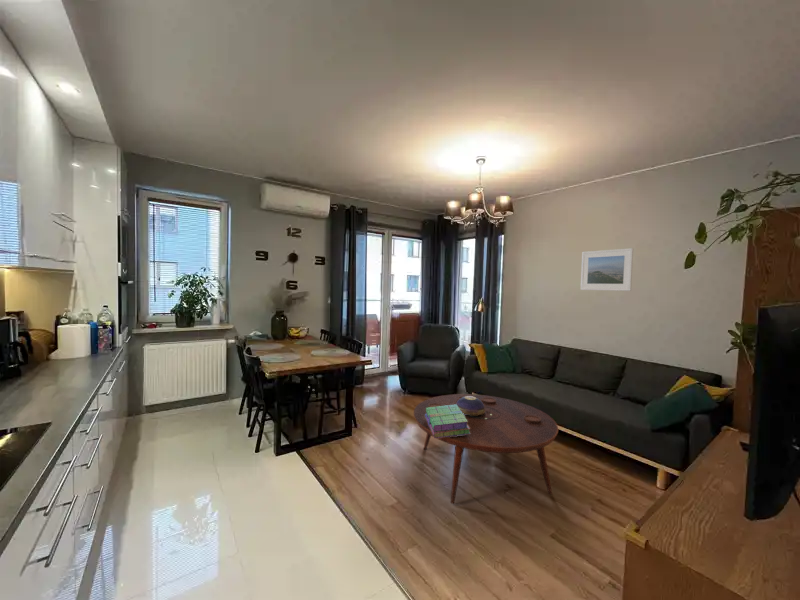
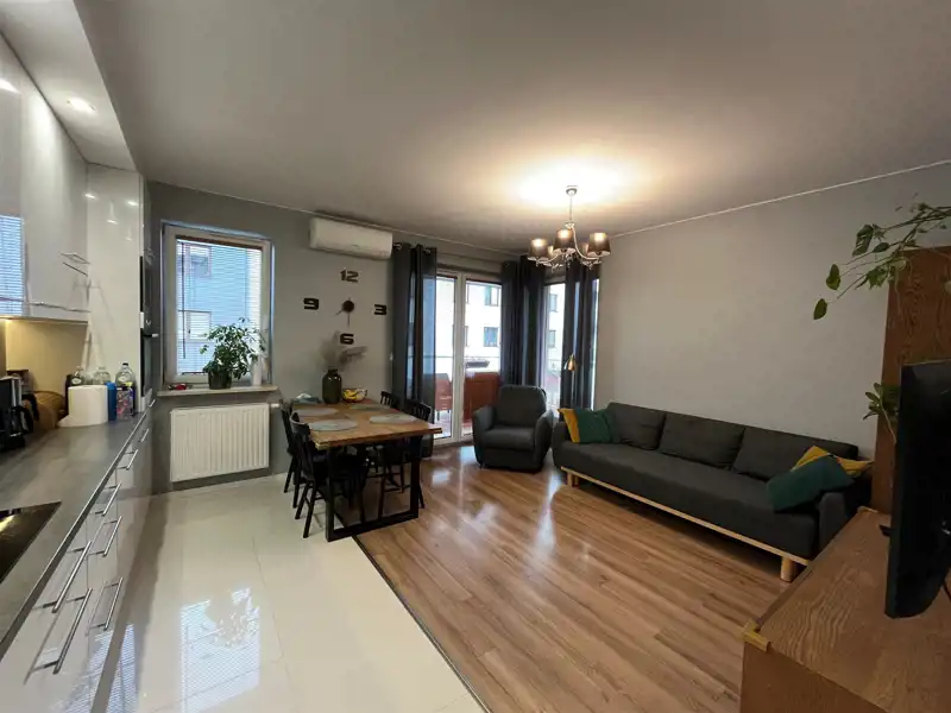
- stack of books (446, 420)
- coffee table (481, 440)
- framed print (605, 270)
- decorative bowl (470, 405)
